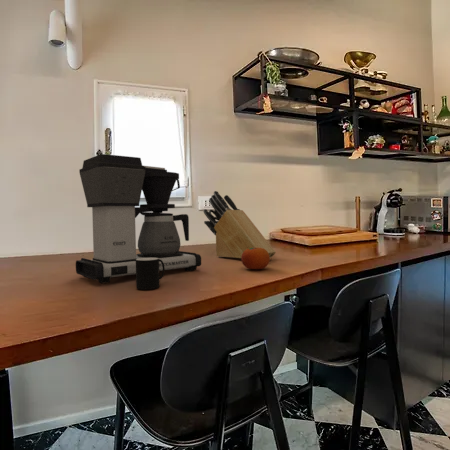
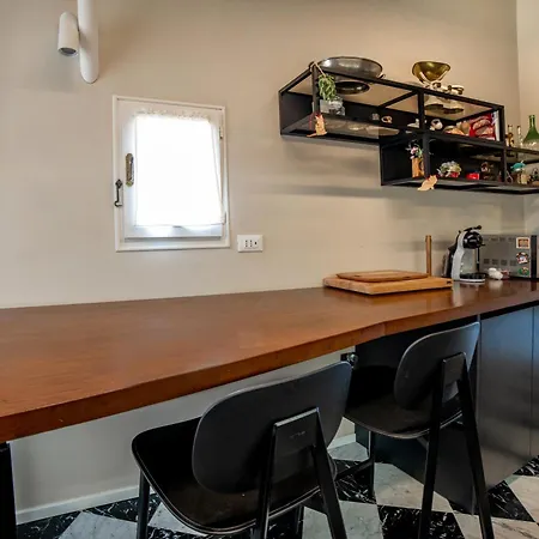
- fruit (255, 258)
- knife block (236, 223)
- cup (152, 272)
- coffee maker (144, 217)
